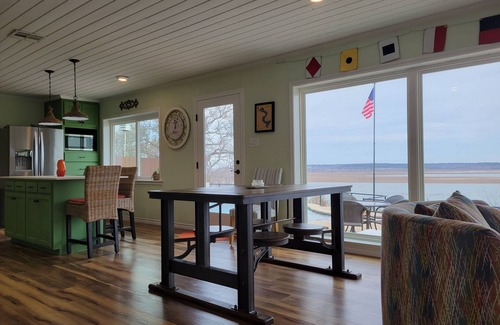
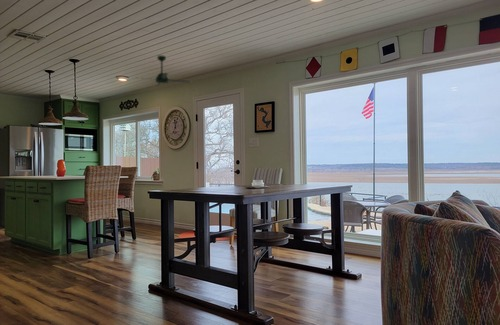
+ ceiling fan (161, 69)
